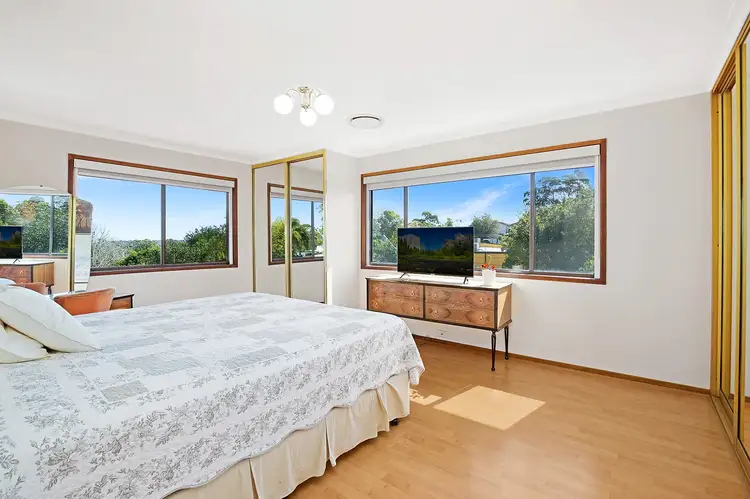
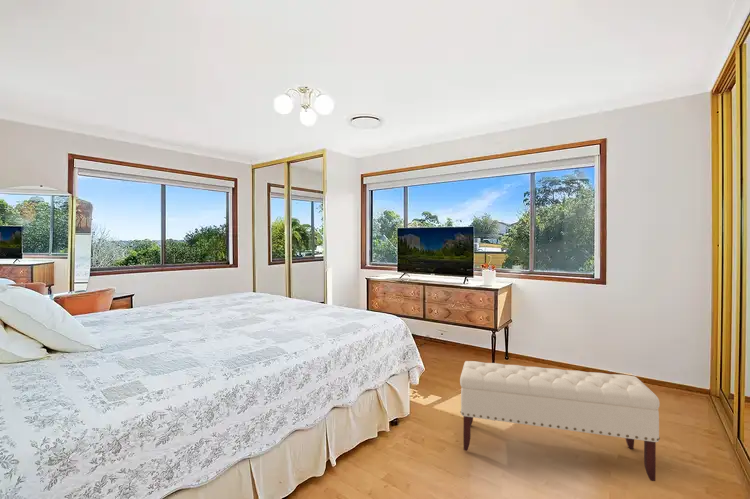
+ bench (548, 411)
